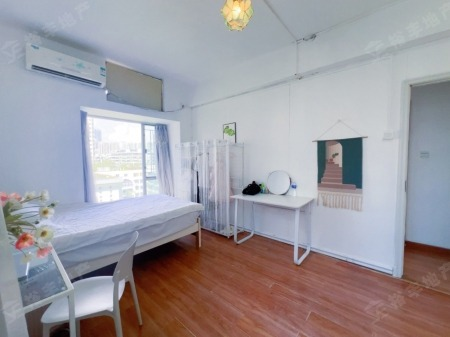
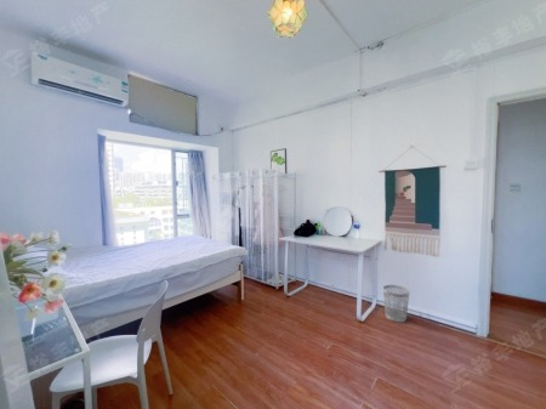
+ wastebasket (396, 303)
